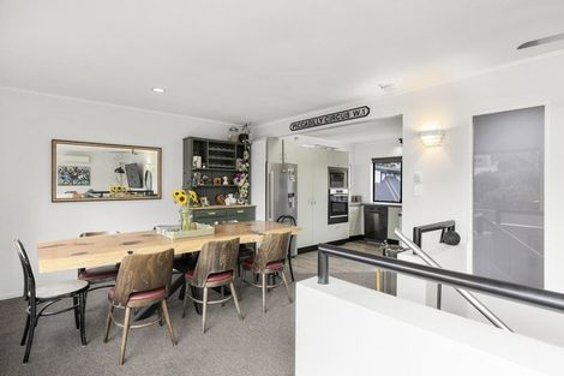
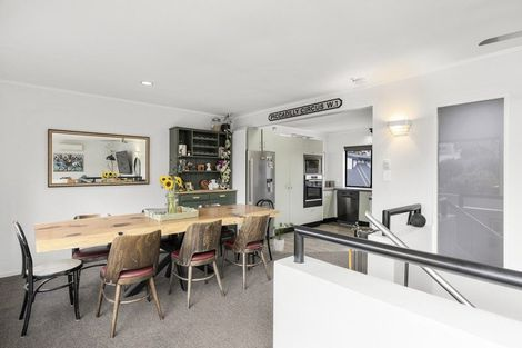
+ house plant (280, 236)
